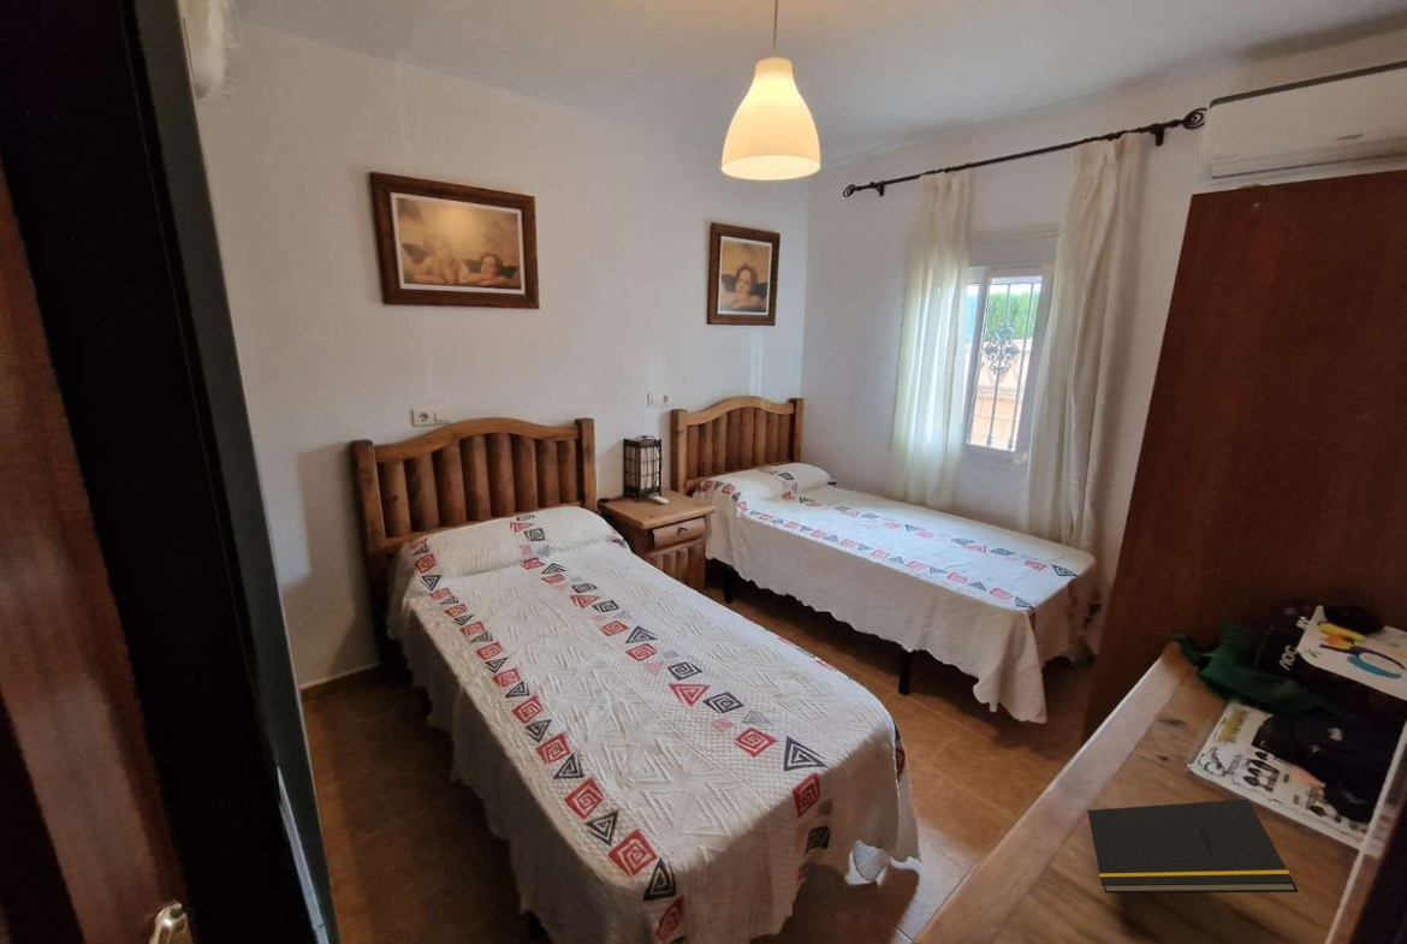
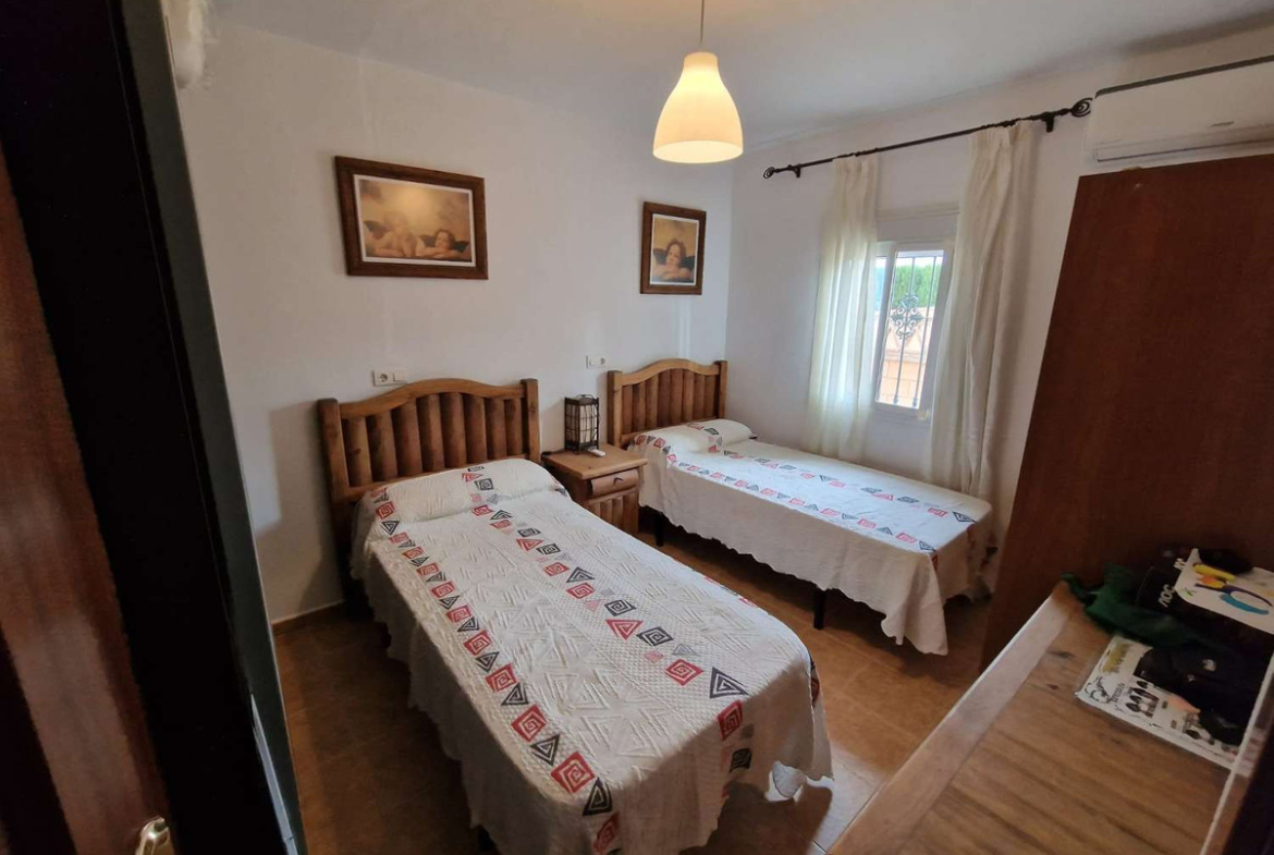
- notepad (1175, 853)
